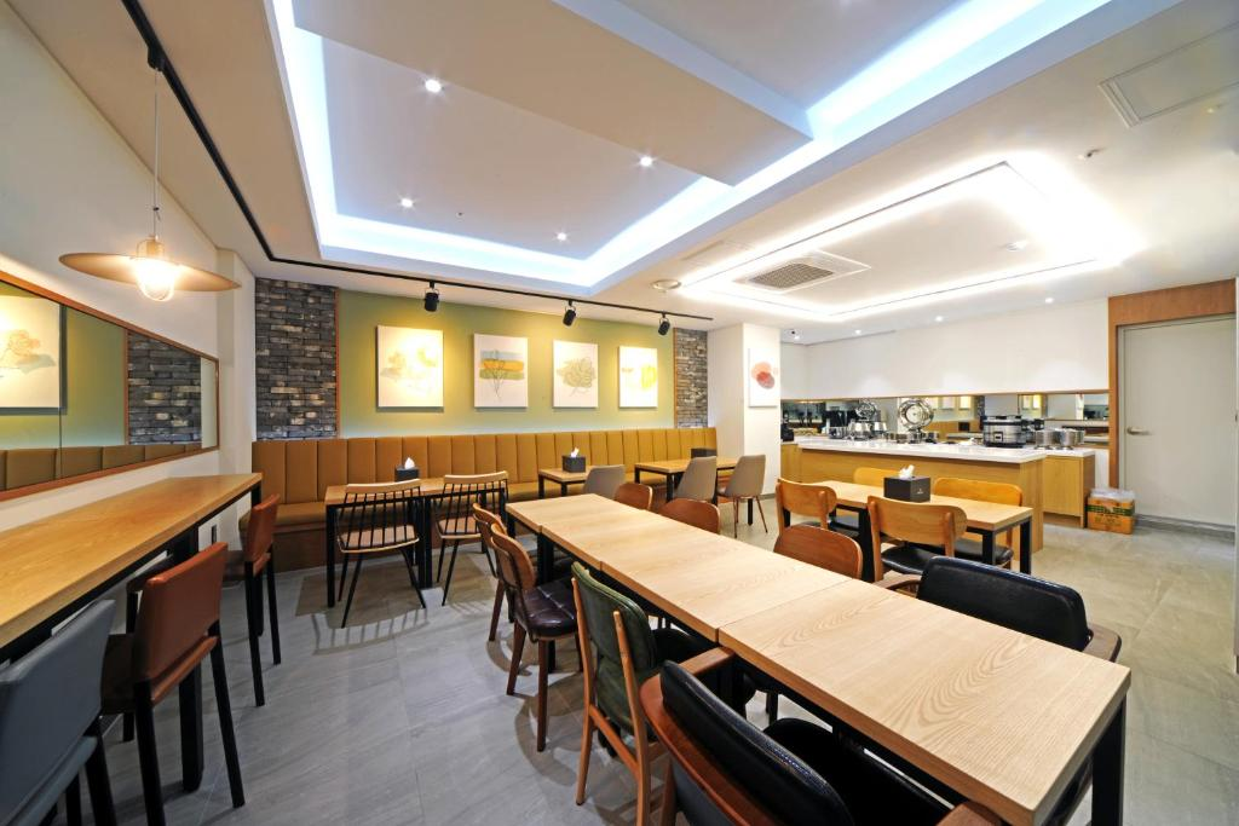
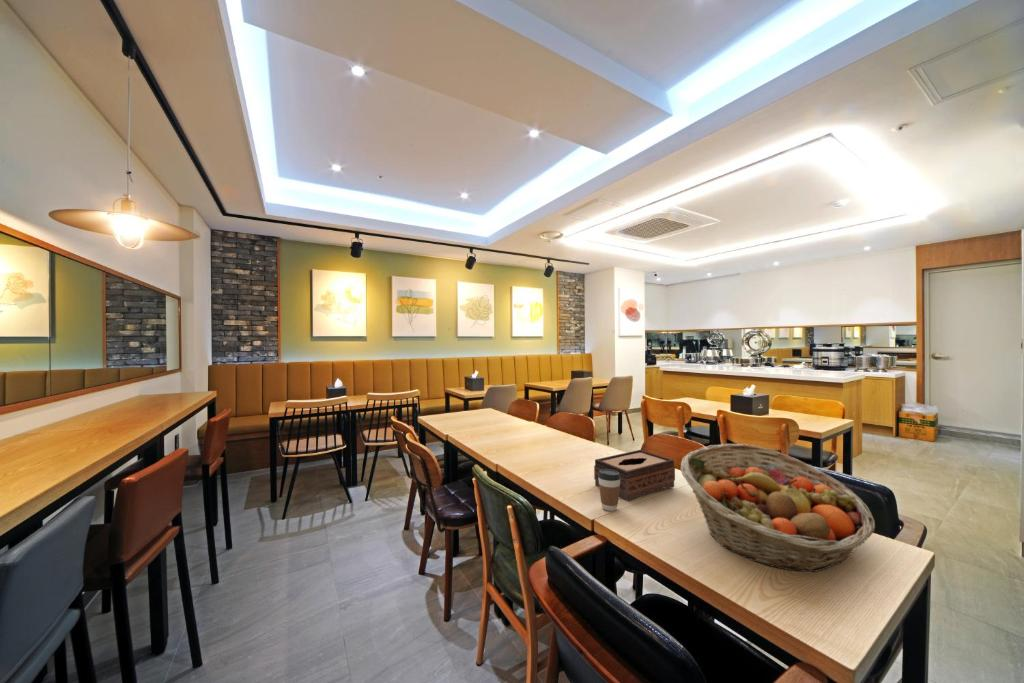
+ coffee cup (609, 489)
+ fruit basket (769, 499)
+ tissue box (634, 473)
